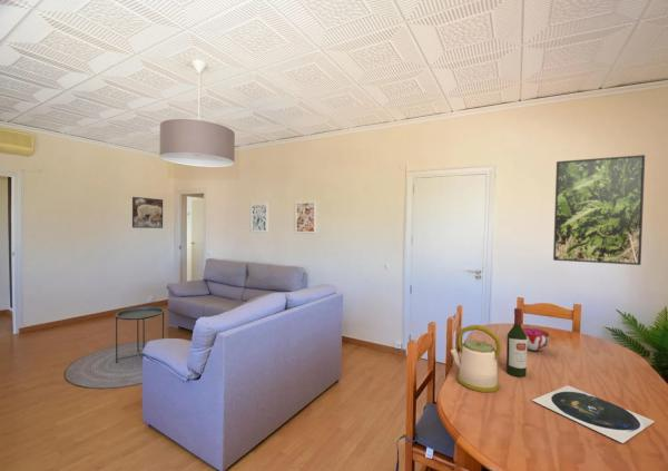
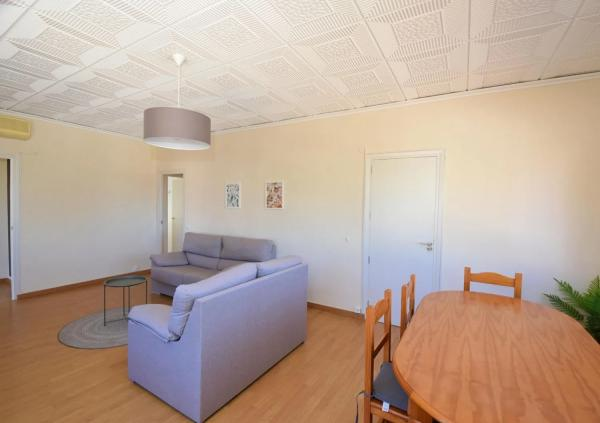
- plate (591, 409)
- decorative bowl (532, 340)
- kettle (474, 353)
- wine bottle (517, 341)
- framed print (596, 210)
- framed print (148, 213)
